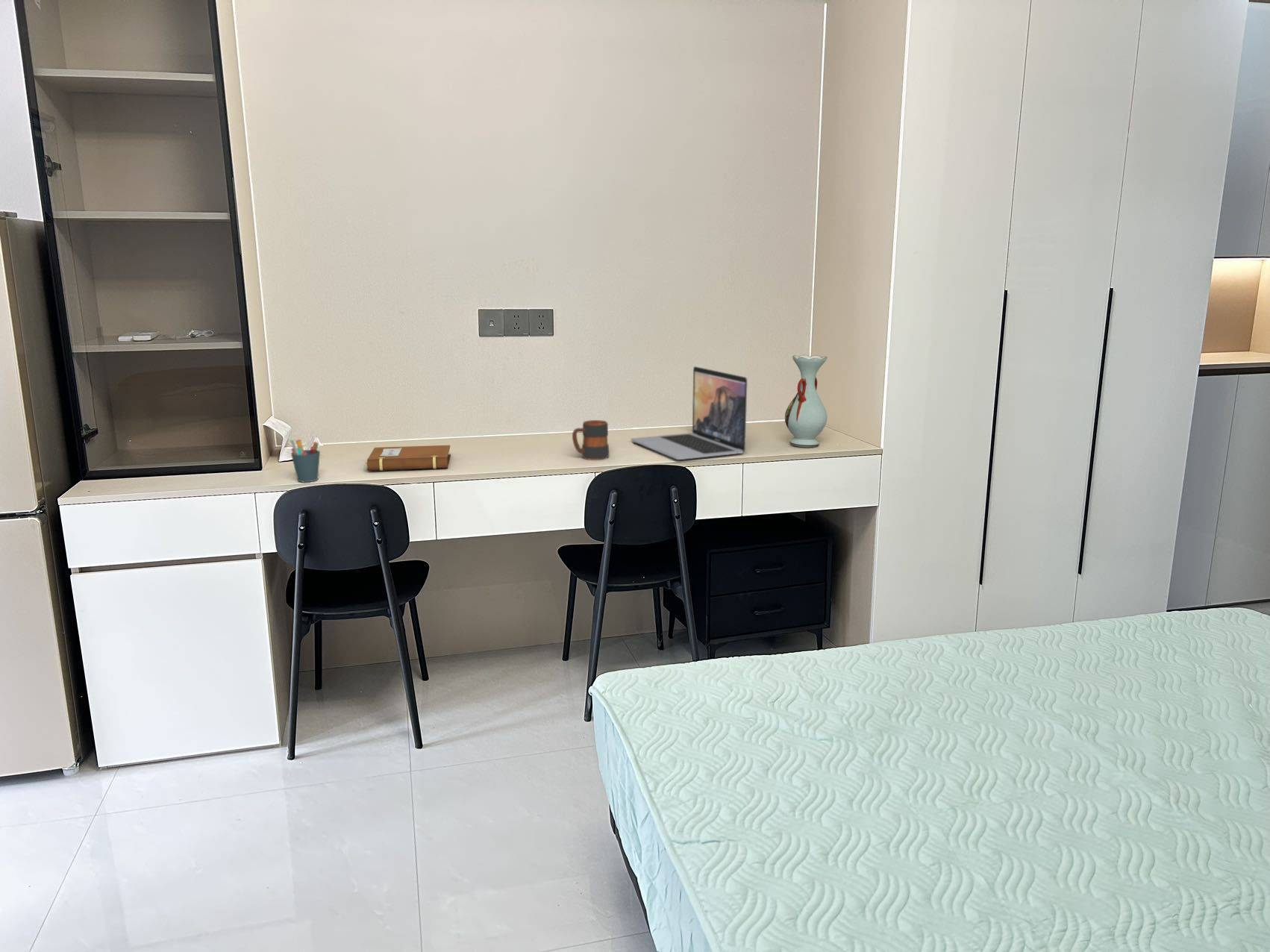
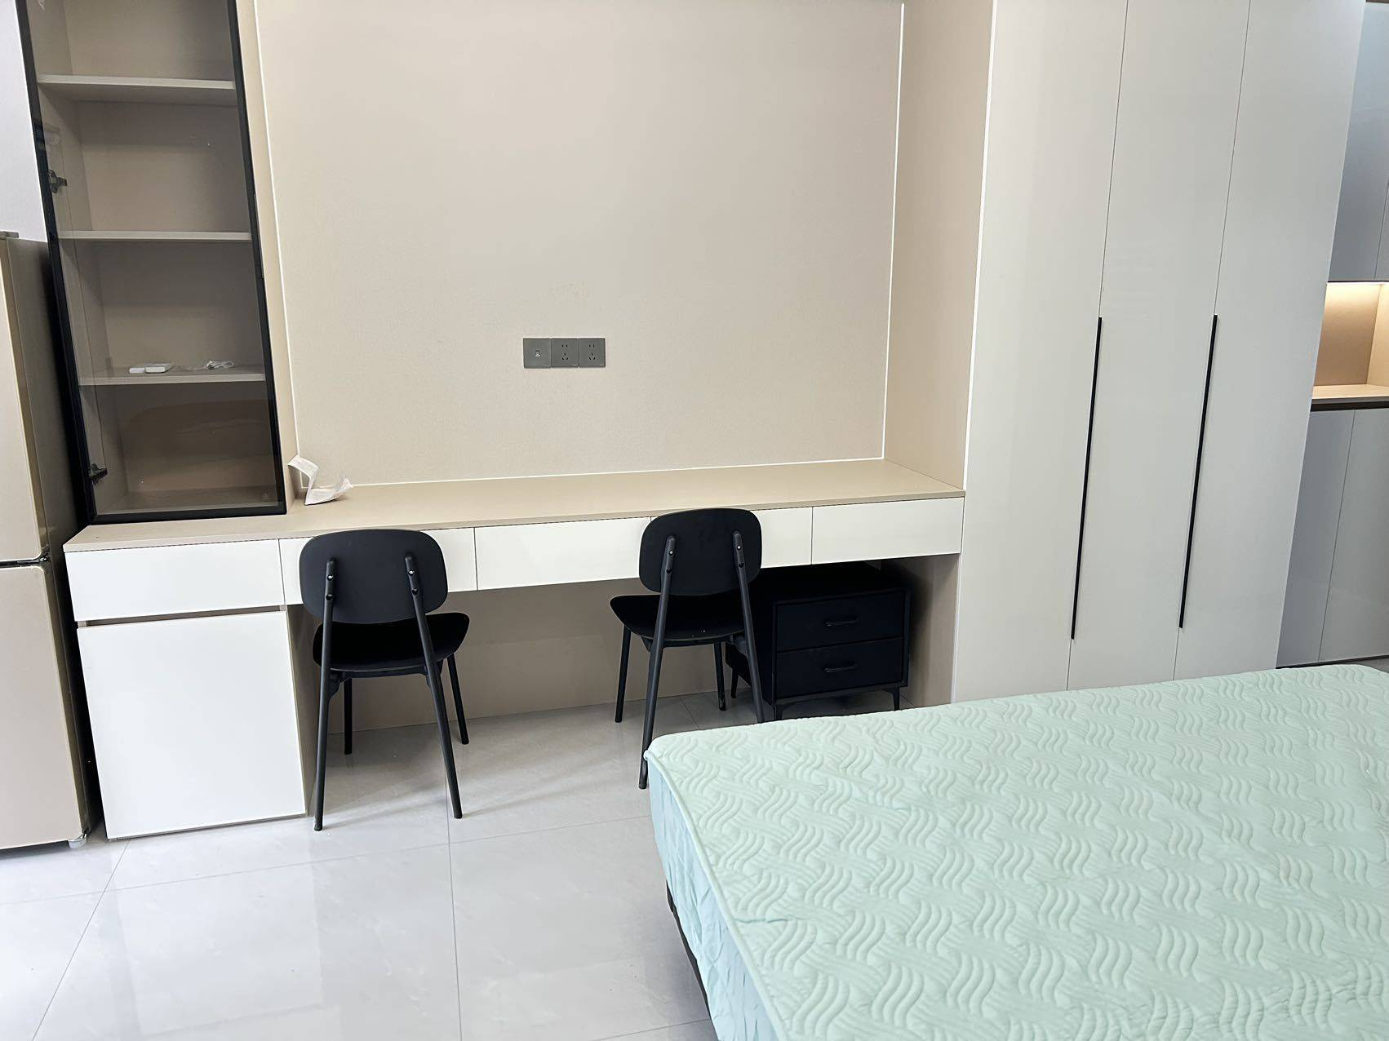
- vase (807, 401)
- mug (590, 440)
- pen holder (305, 458)
- notebook (407, 457)
- laptop (692, 410)
